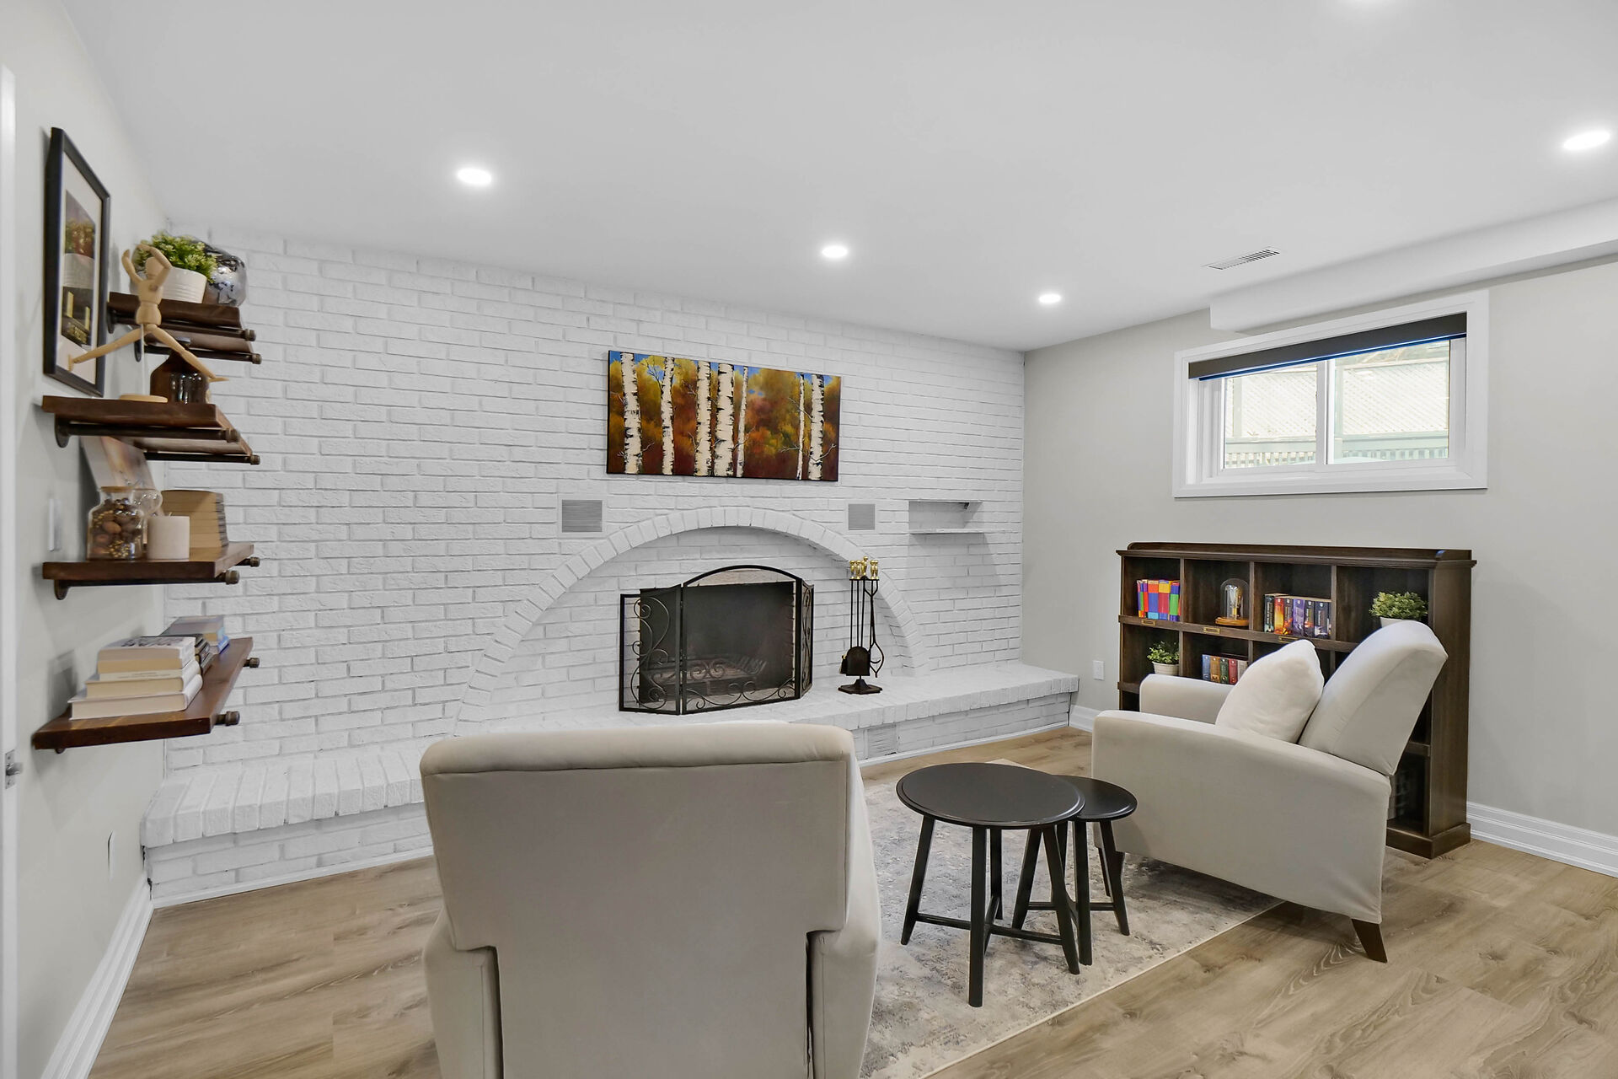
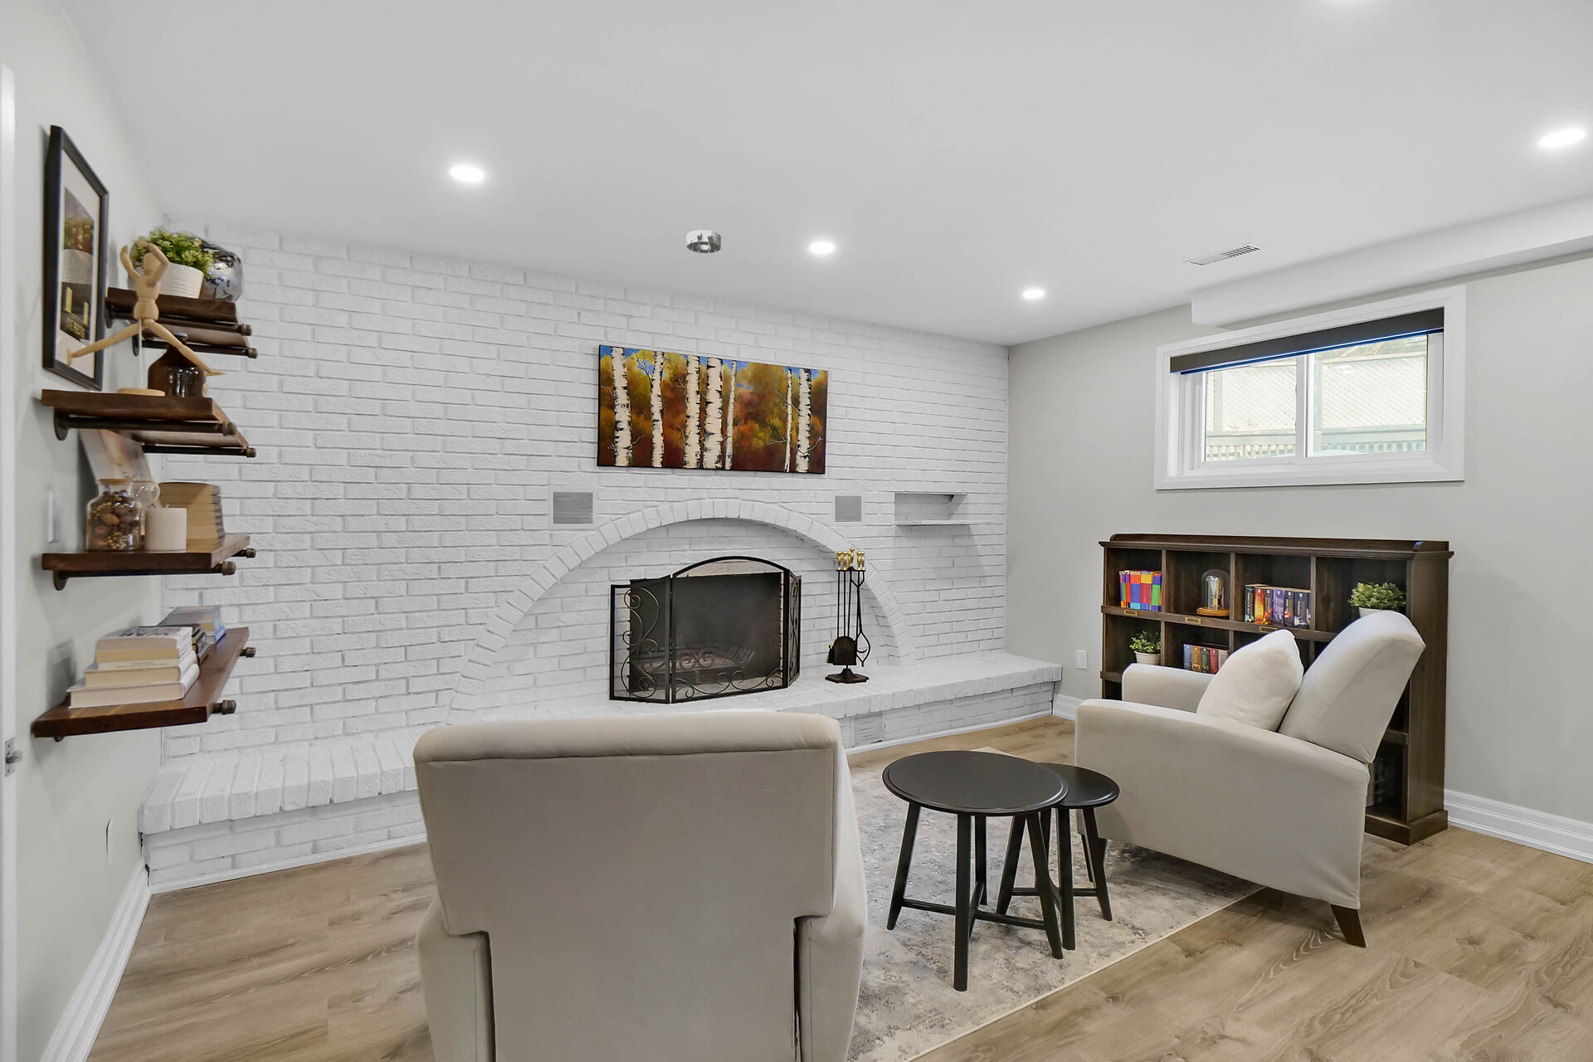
+ smoke detector (704, 241)
